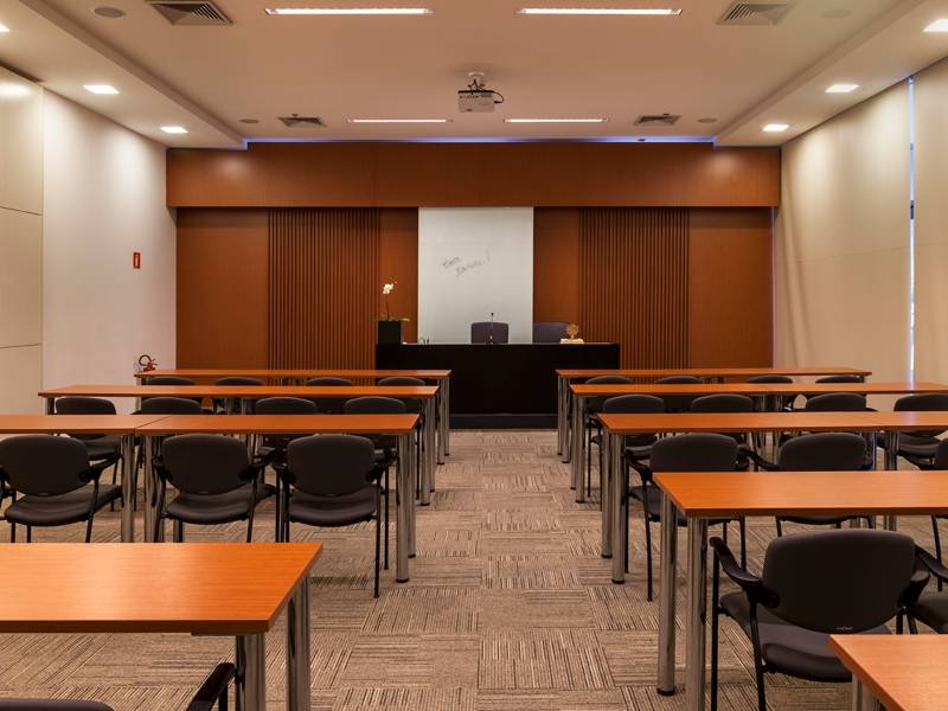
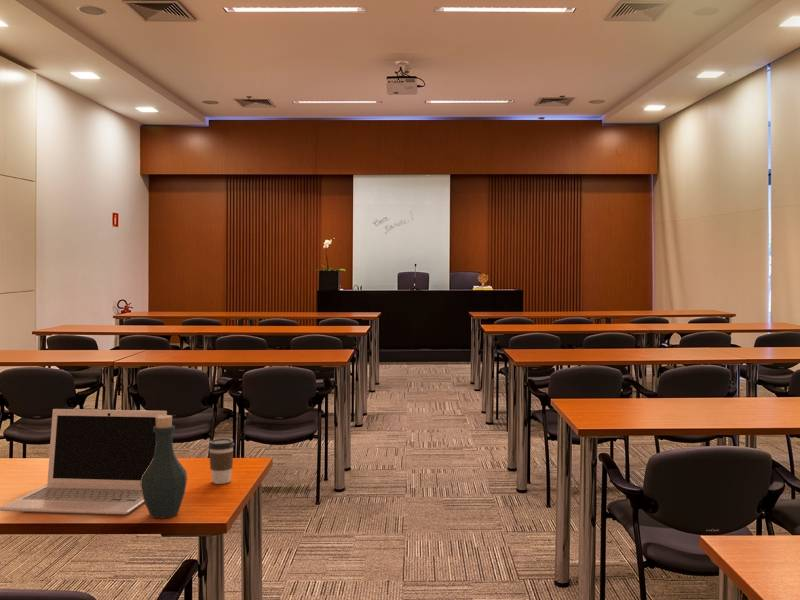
+ bottle (164, 465)
+ coffee cup (221, 461)
+ laptop (87, 458)
